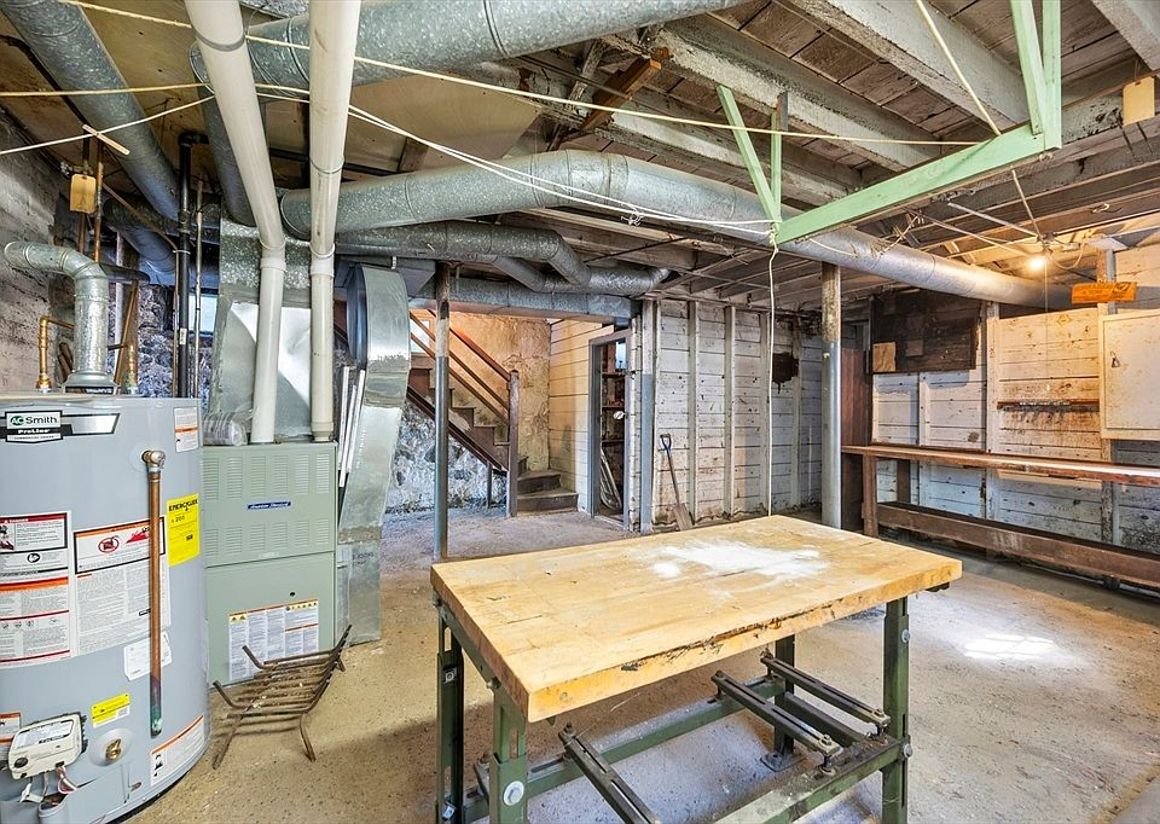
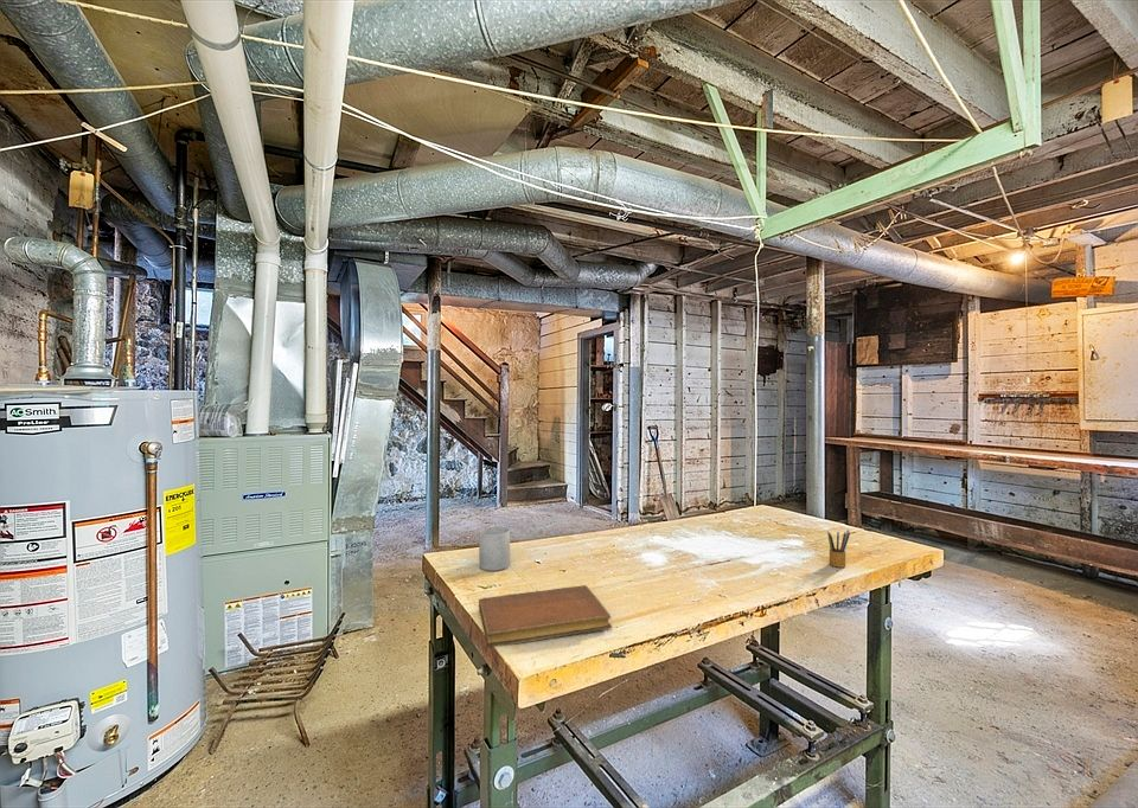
+ notebook (542, 611)
+ pencil box (837, 547)
+ mug (492, 546)
